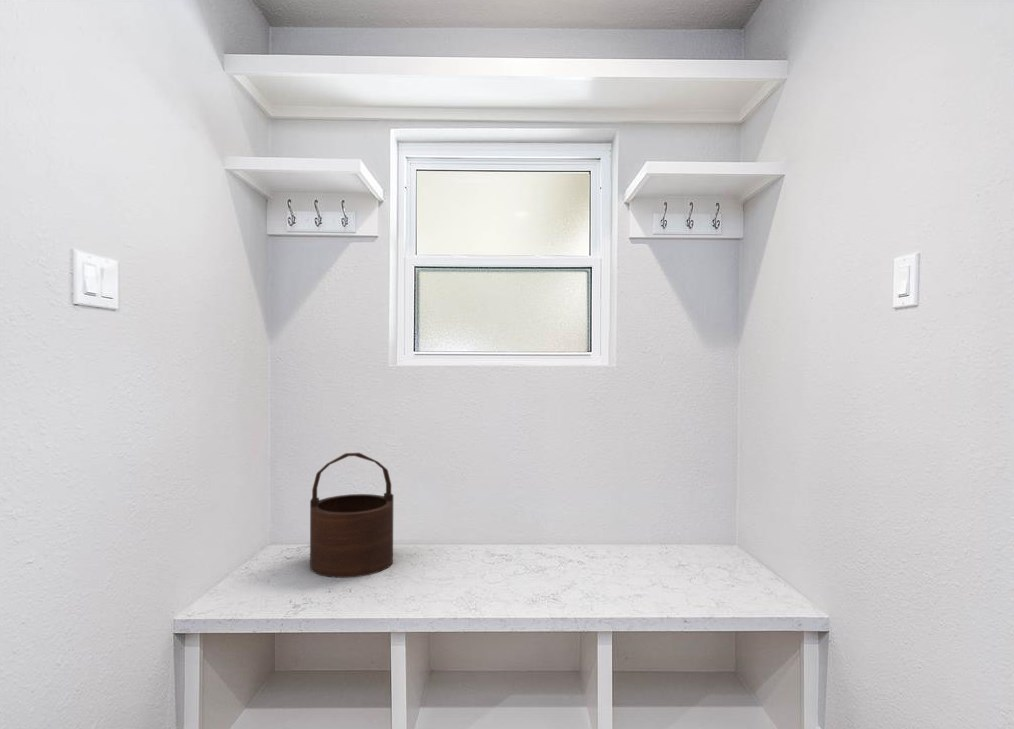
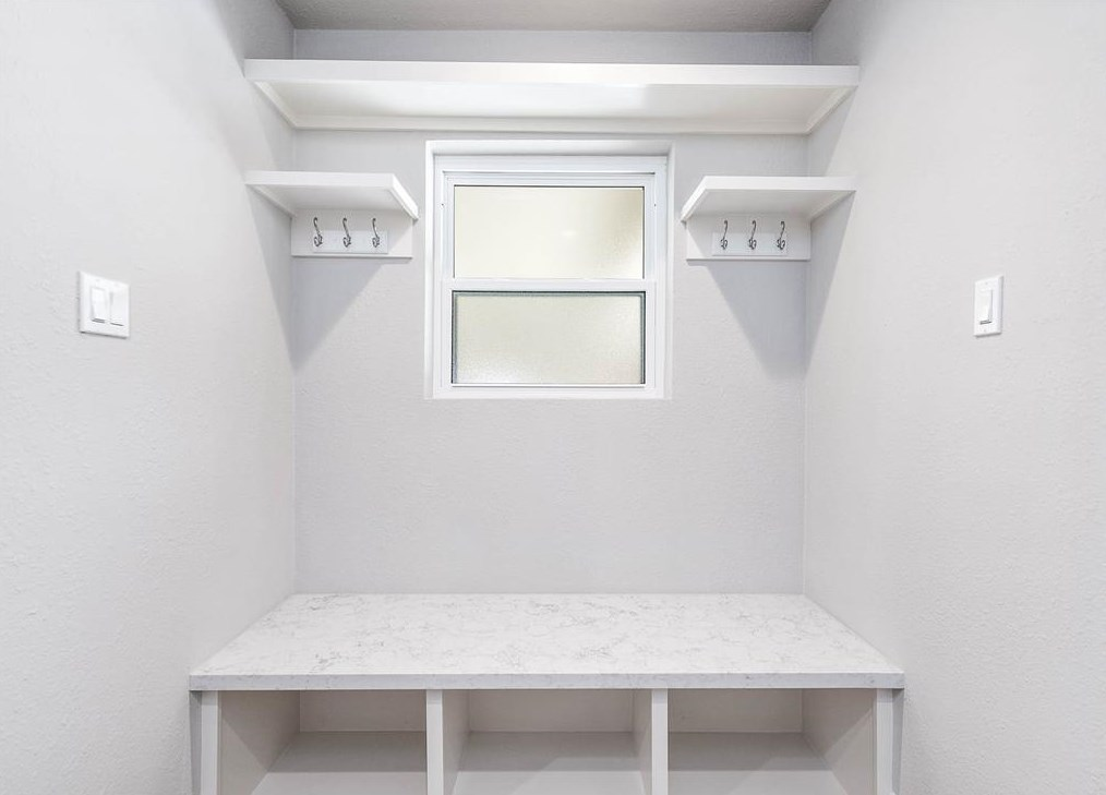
- wooden bucket (352, 508)
